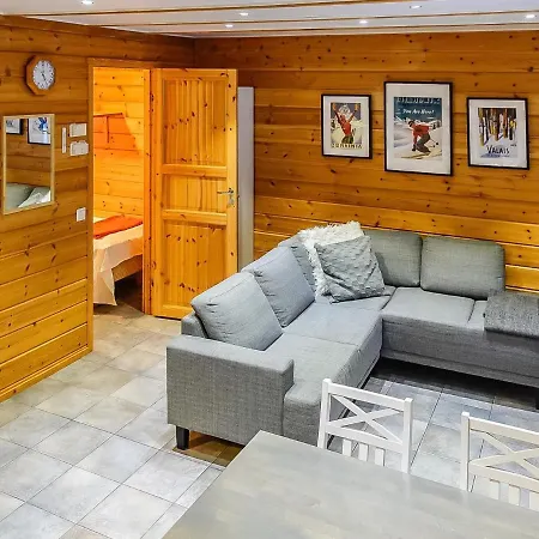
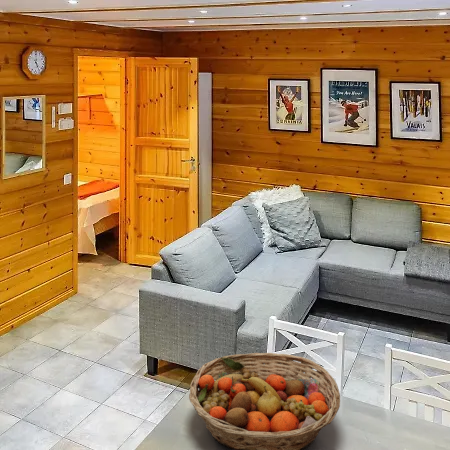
+ fruit basket (263, 400)
